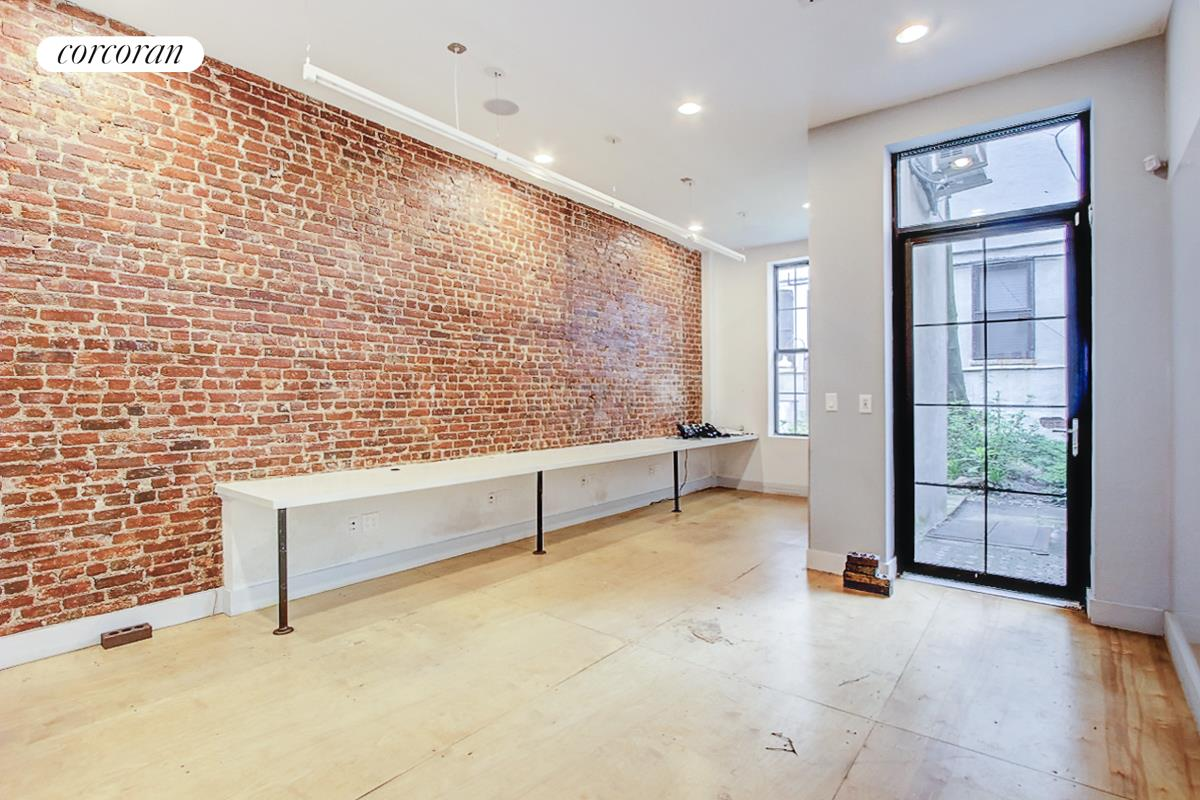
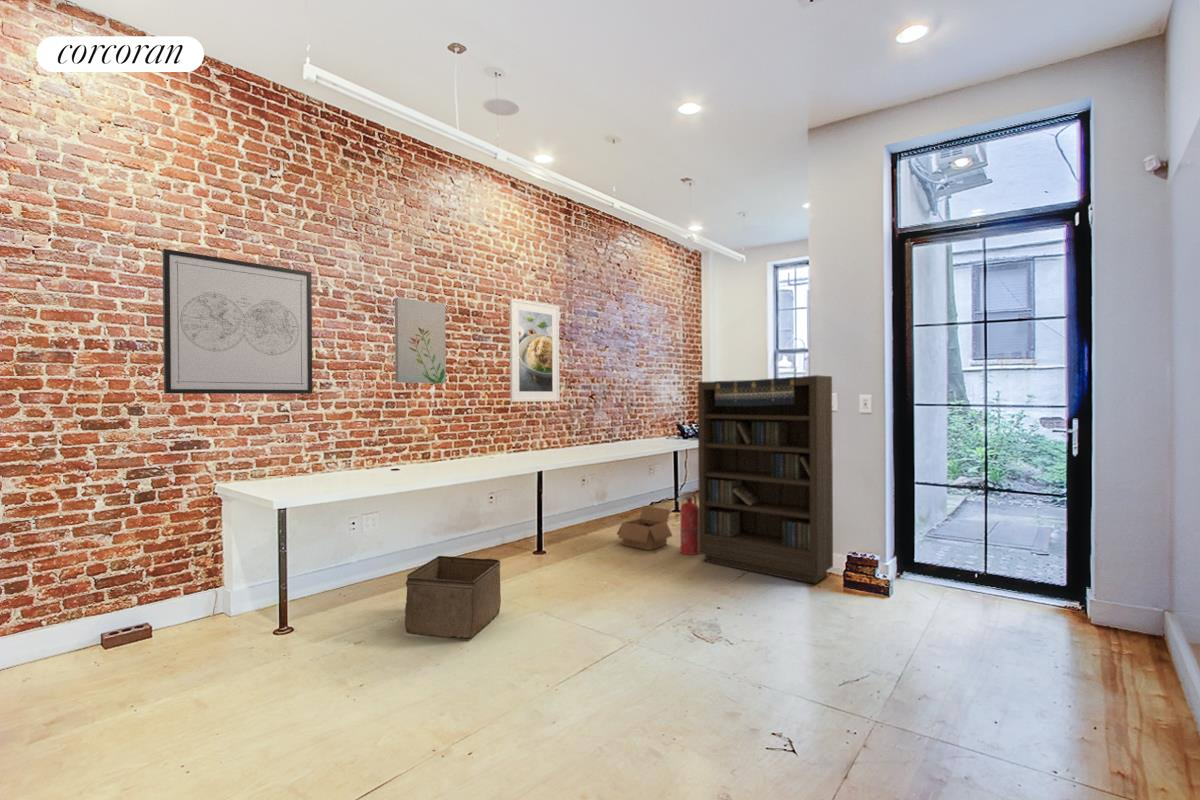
+ wall art (243, 327)
+ wall art (421, 342)
+ fire extinguisher (688, 521)
+ bookcase (762, 473)
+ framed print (535, 352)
+ storage bin (454, 594)
+ box (644, 527)
